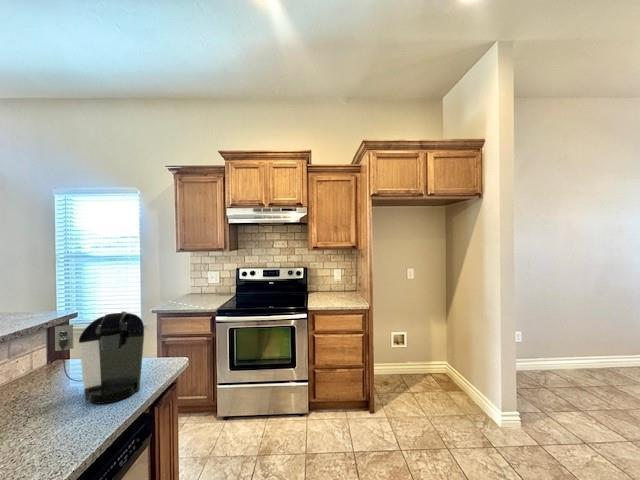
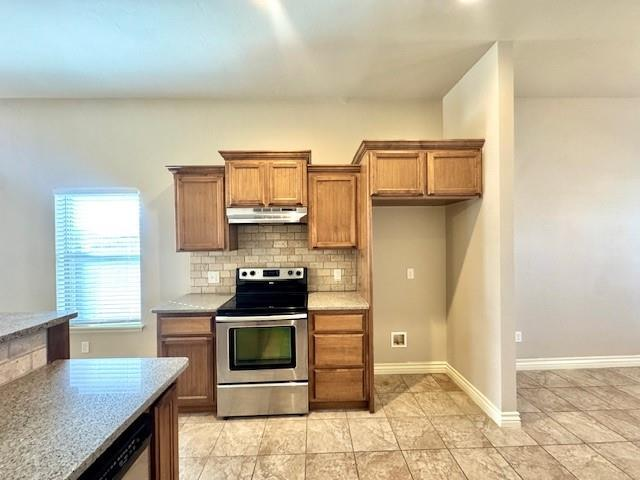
- coffee maker (96, 353)
